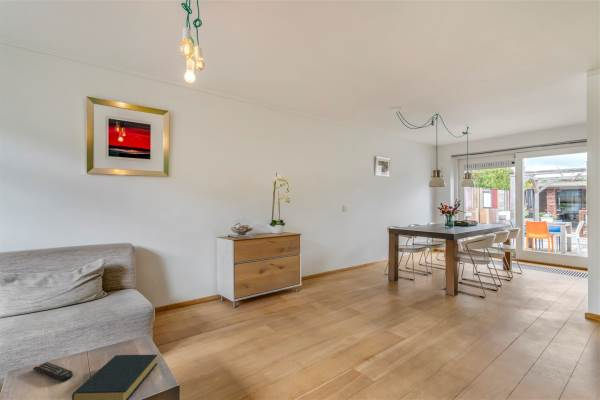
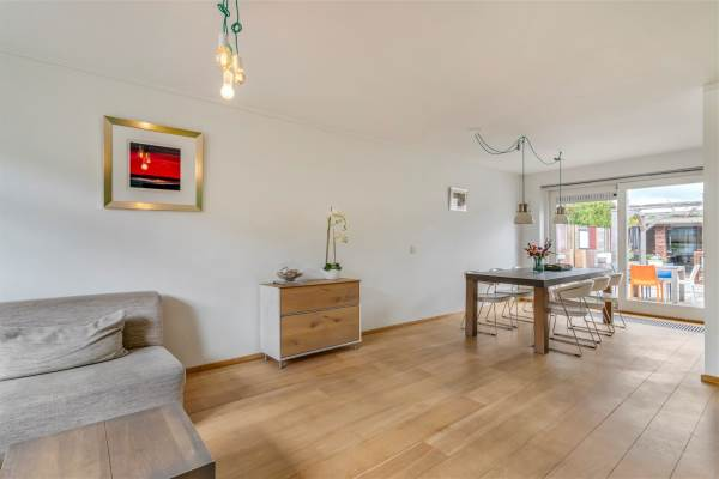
- remote control (52, 371)
- hardback book (119, 376)
